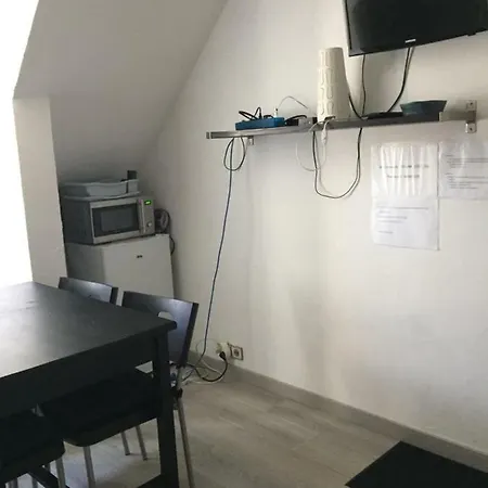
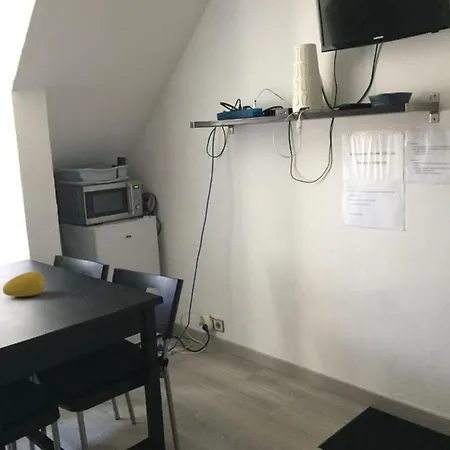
+ fruit (24, 284)
